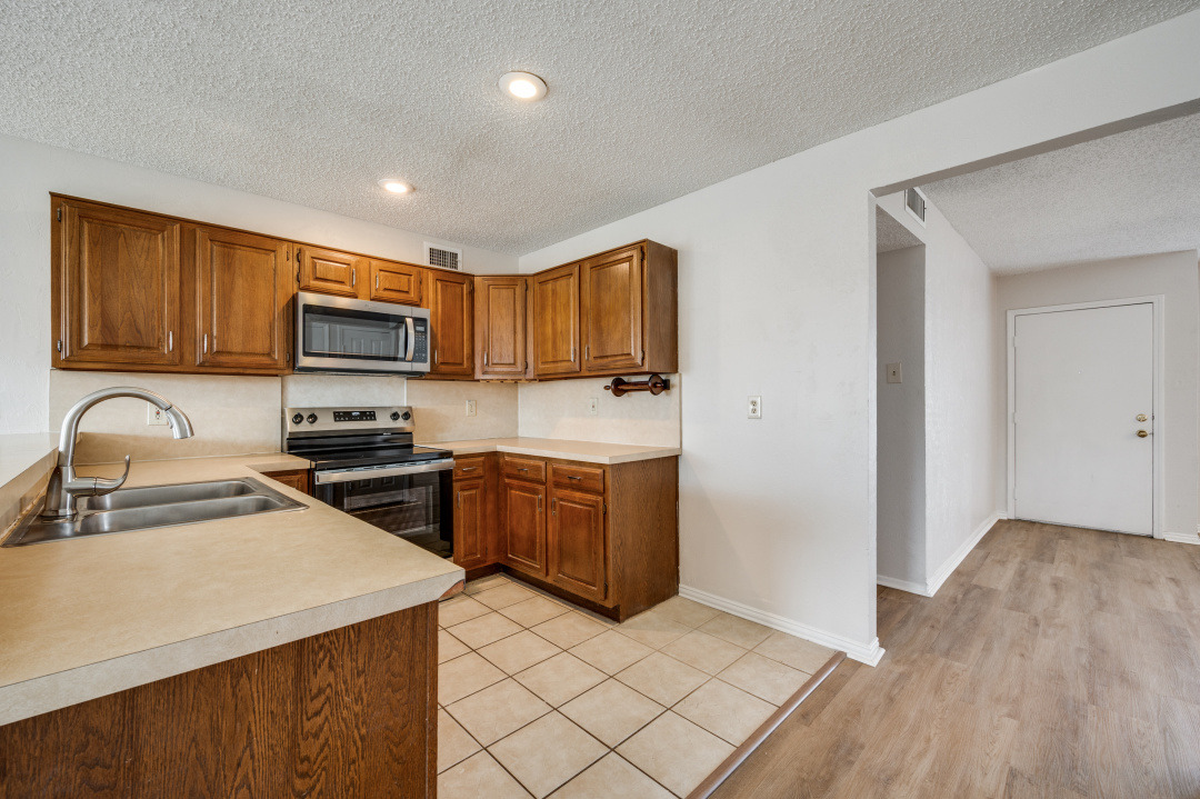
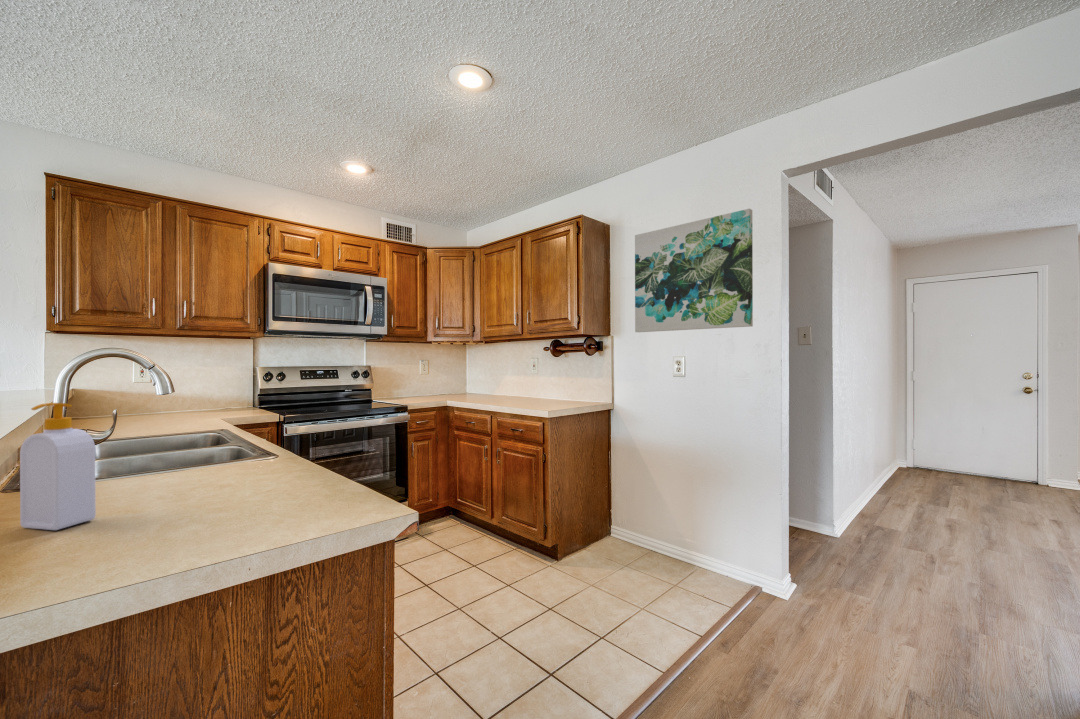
+ soap bottle (56, 463)
+ wall art (688, 276)
